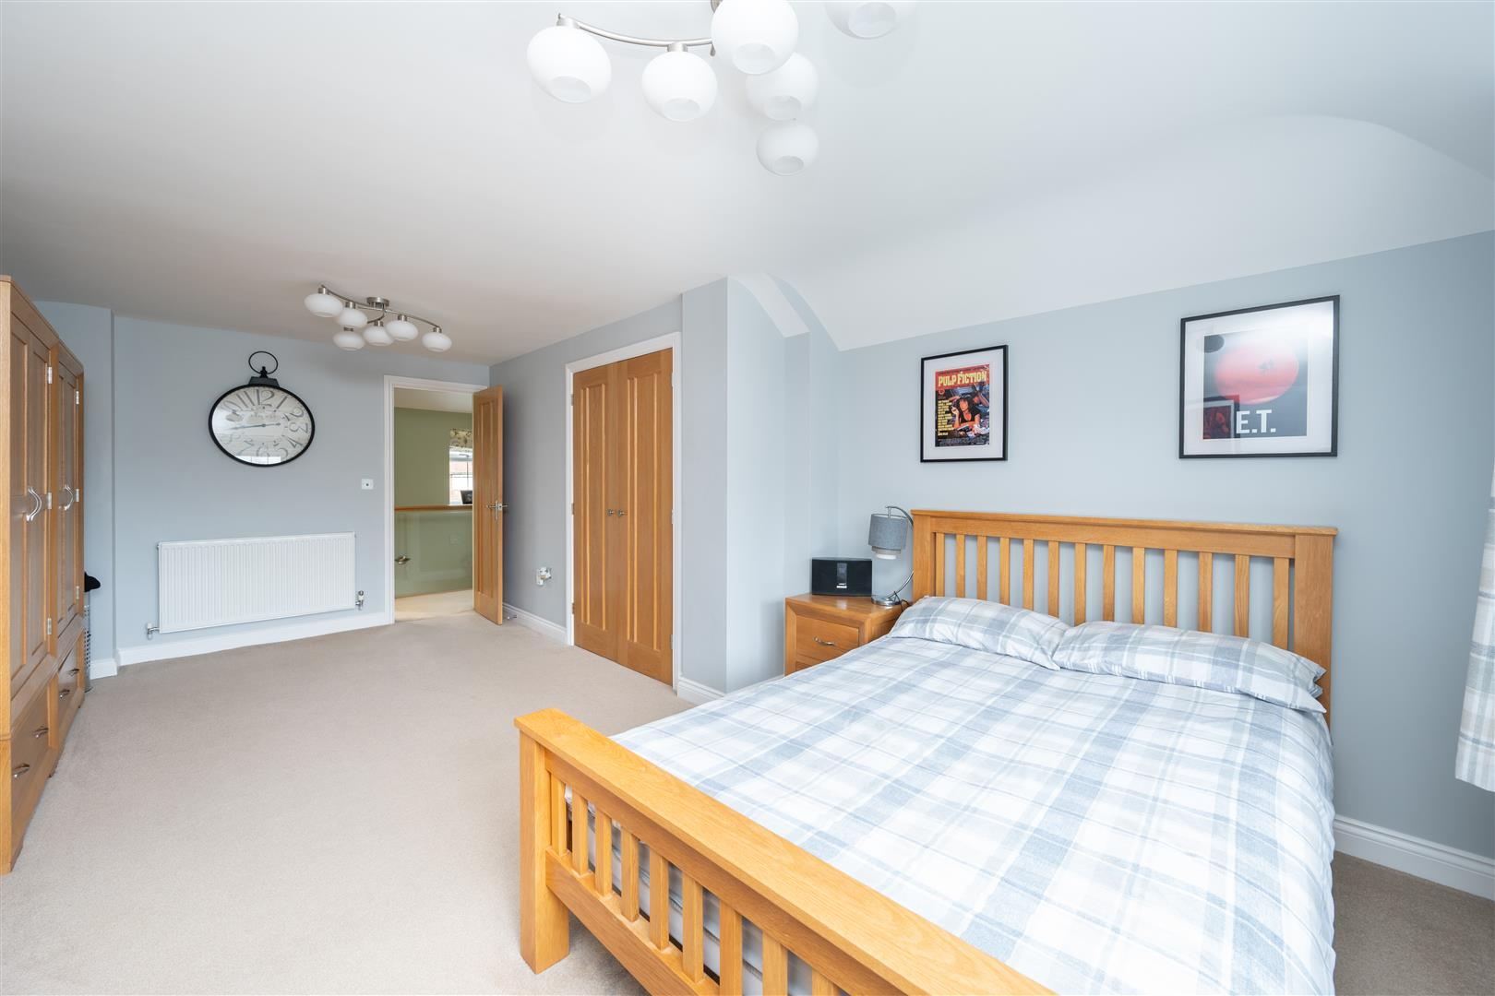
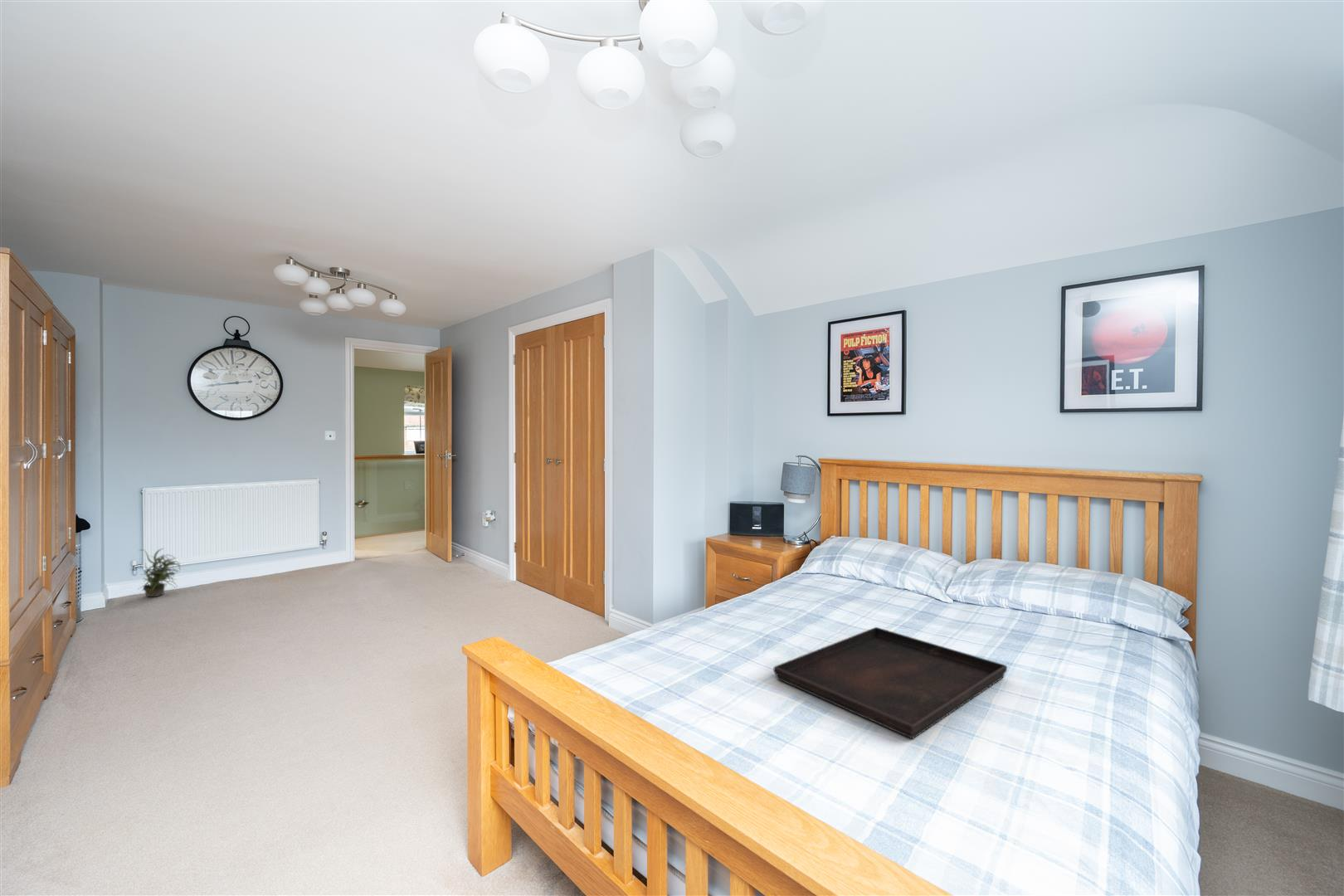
+ serving tray (890, 672)
+ potted plant (159, 572)
